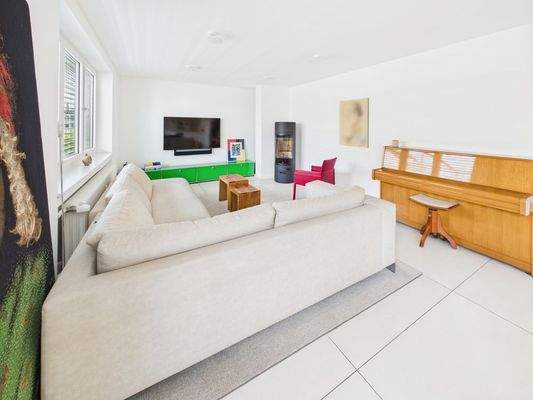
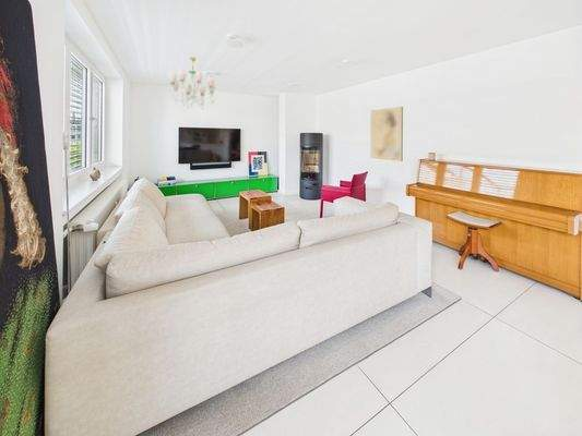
+ chandelier (194, 82)
